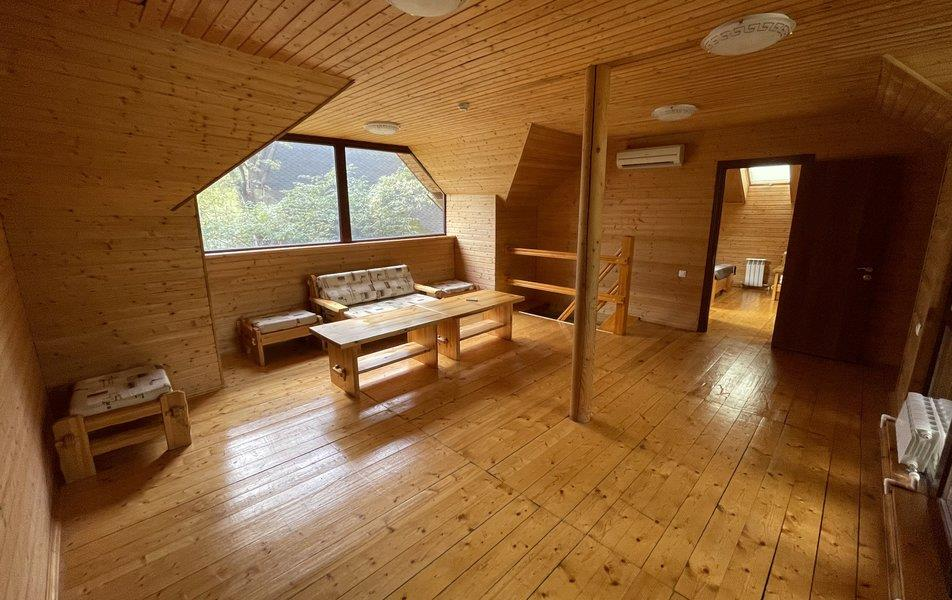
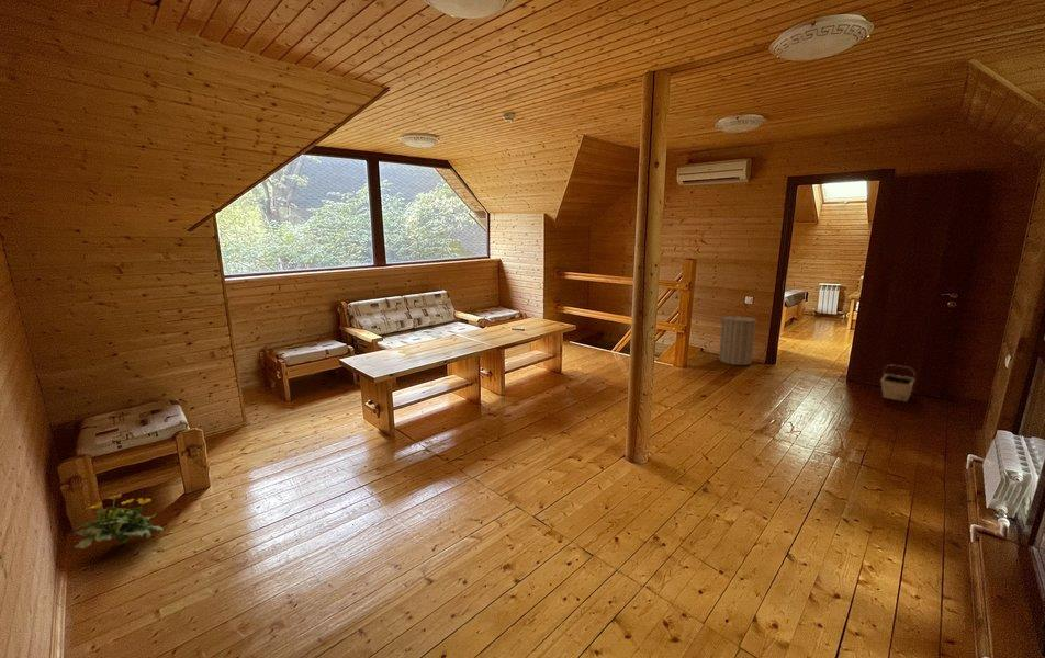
+ flowering plant (117, 525)
+ laundry hamper (737, 337)
+ basket (897, 381)
